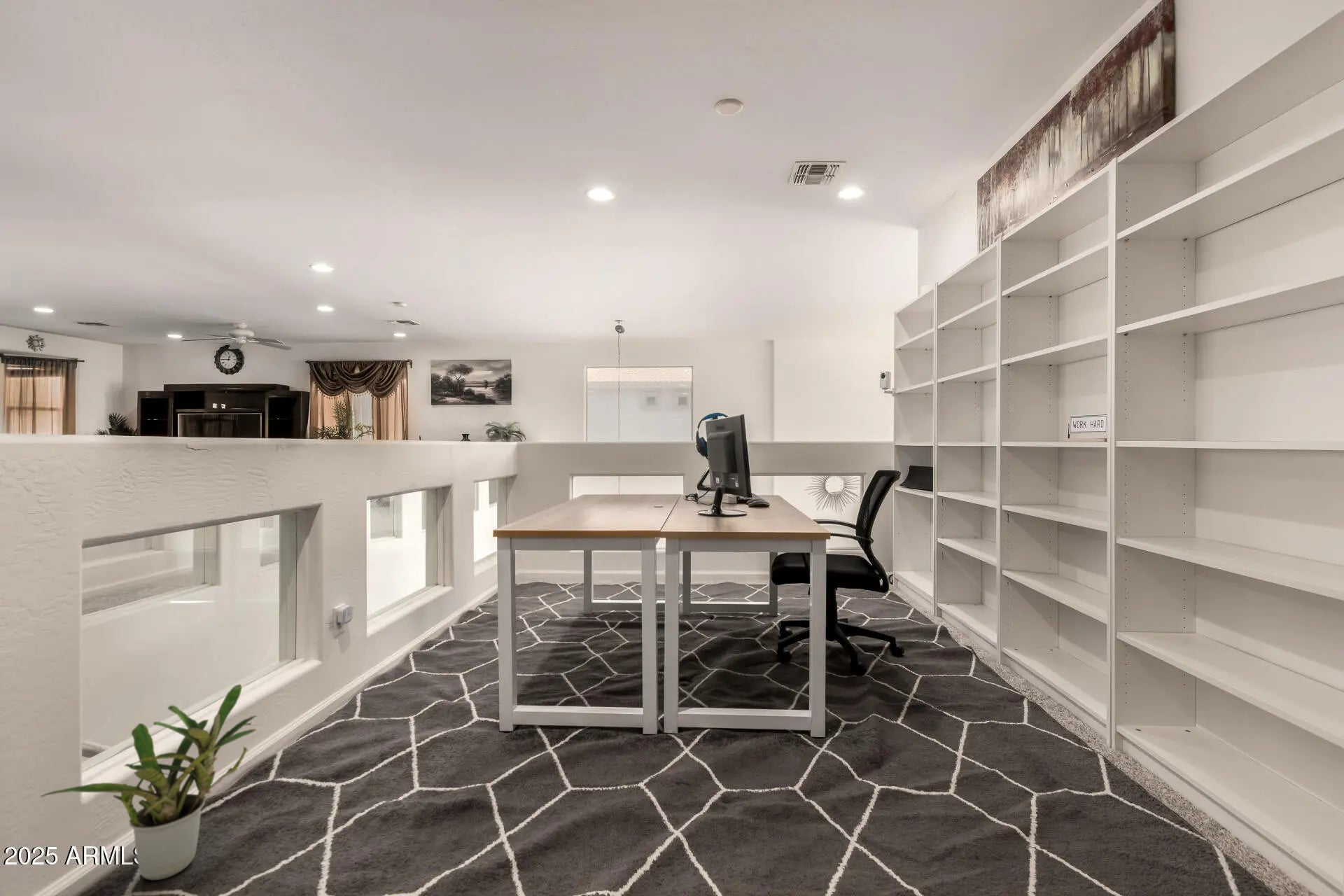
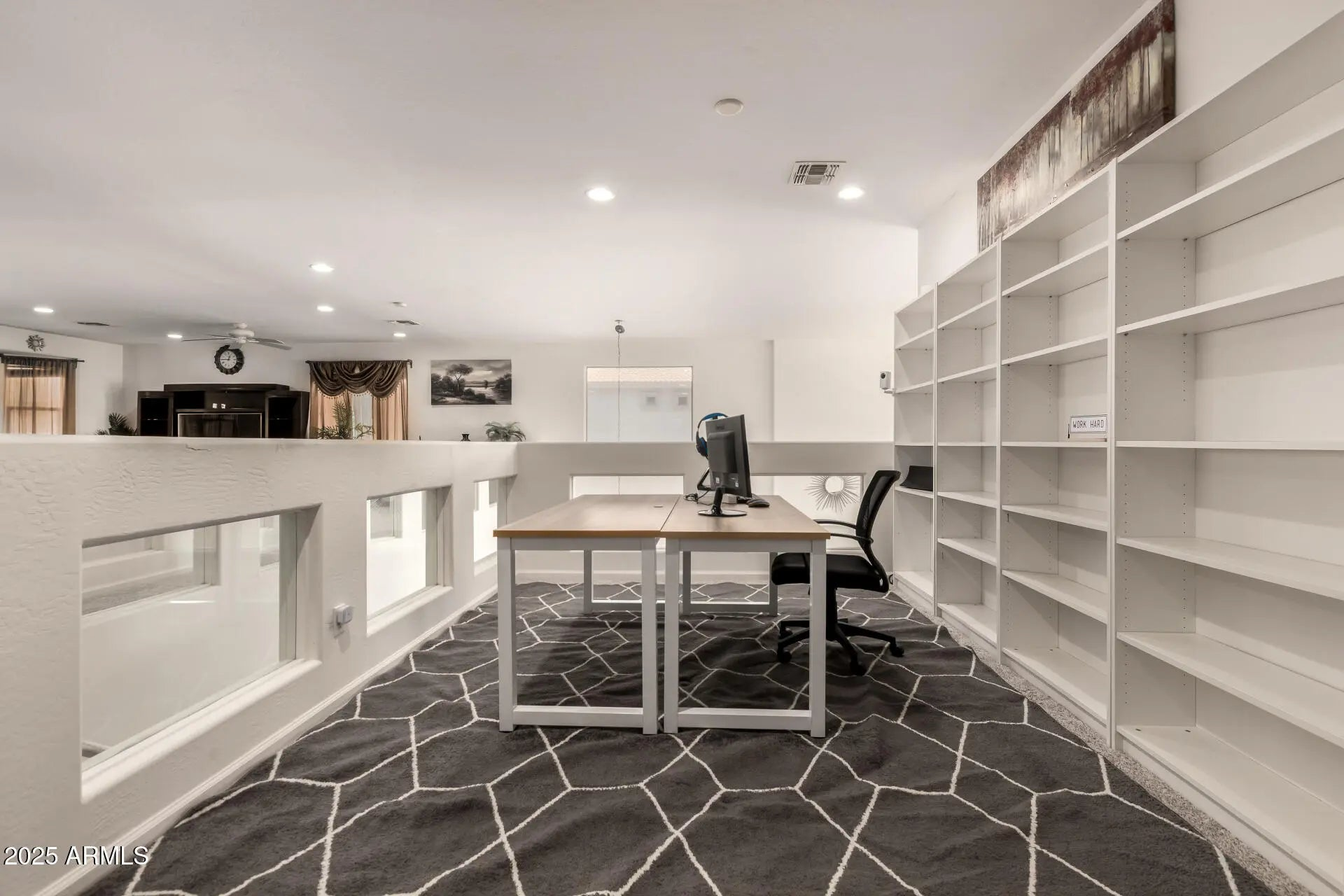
- potted plant (186, 783)
